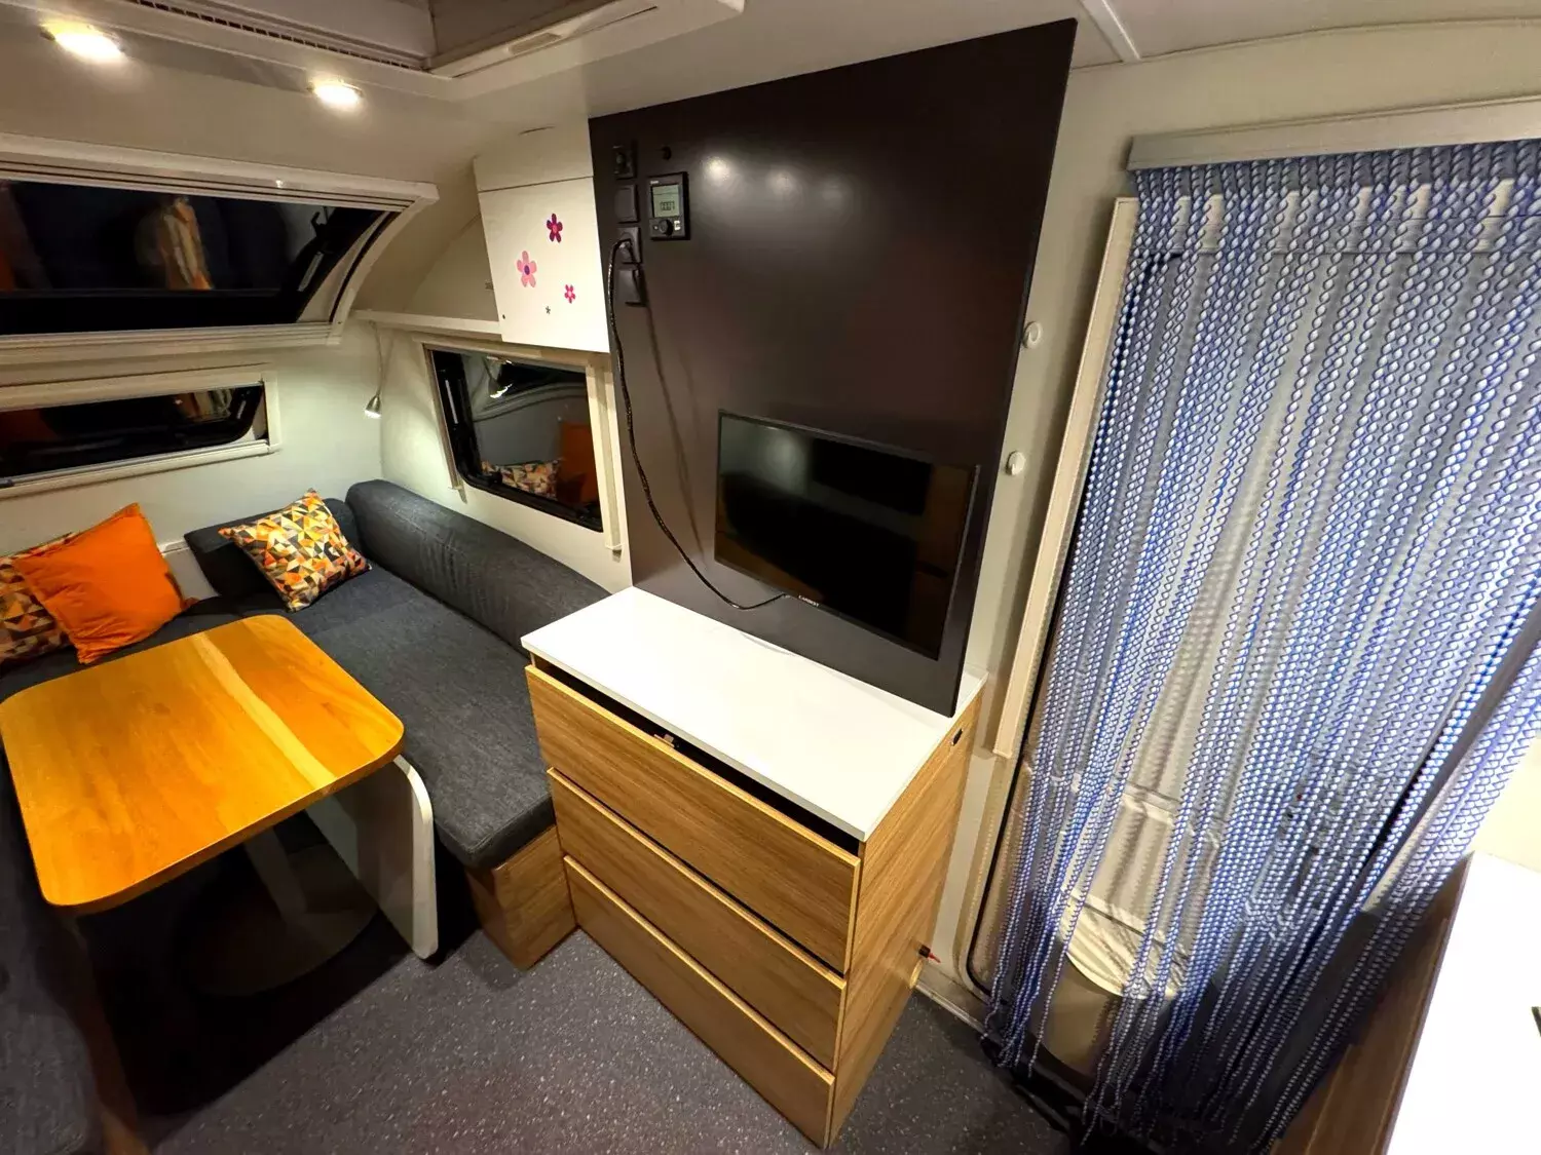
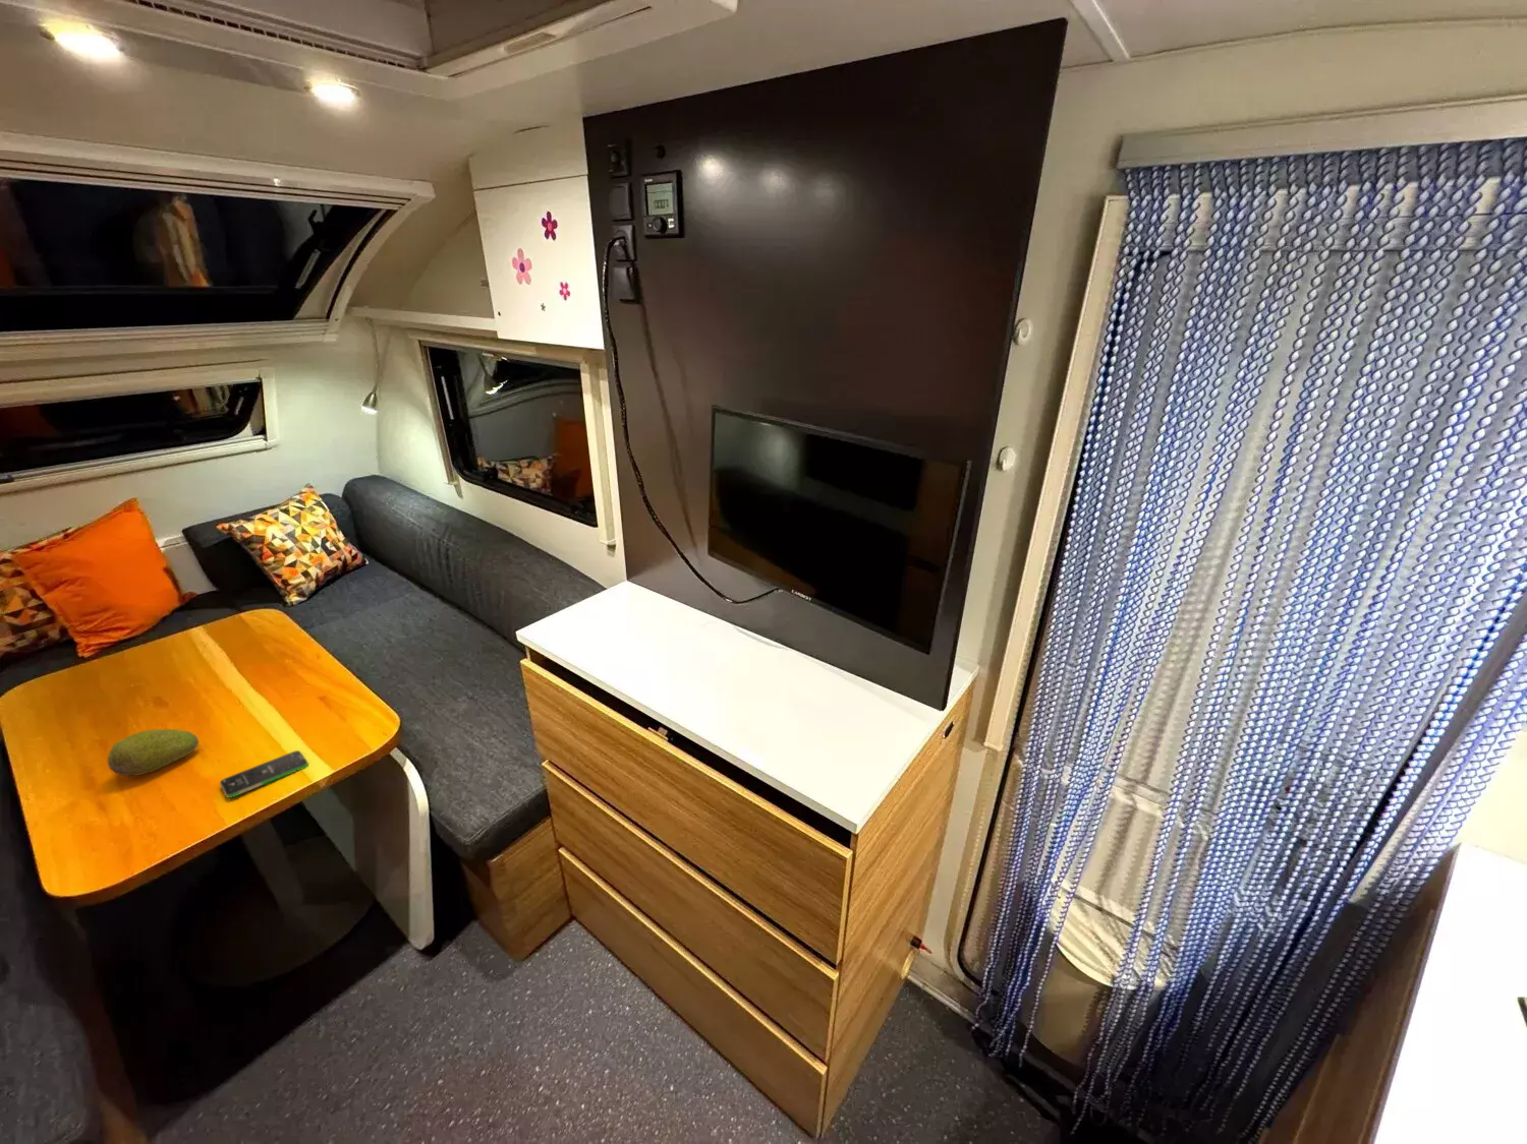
+ smartphone (265, 773)
+ fruit (153, 749)
